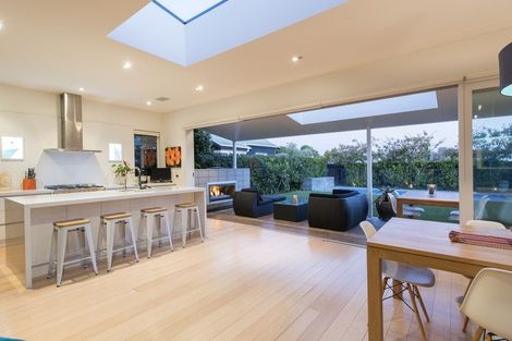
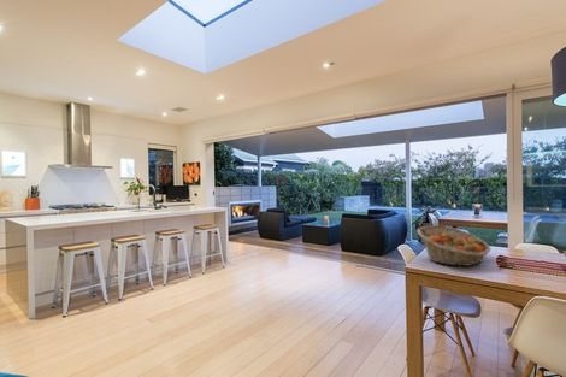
+ fruit basket (452, 243)
